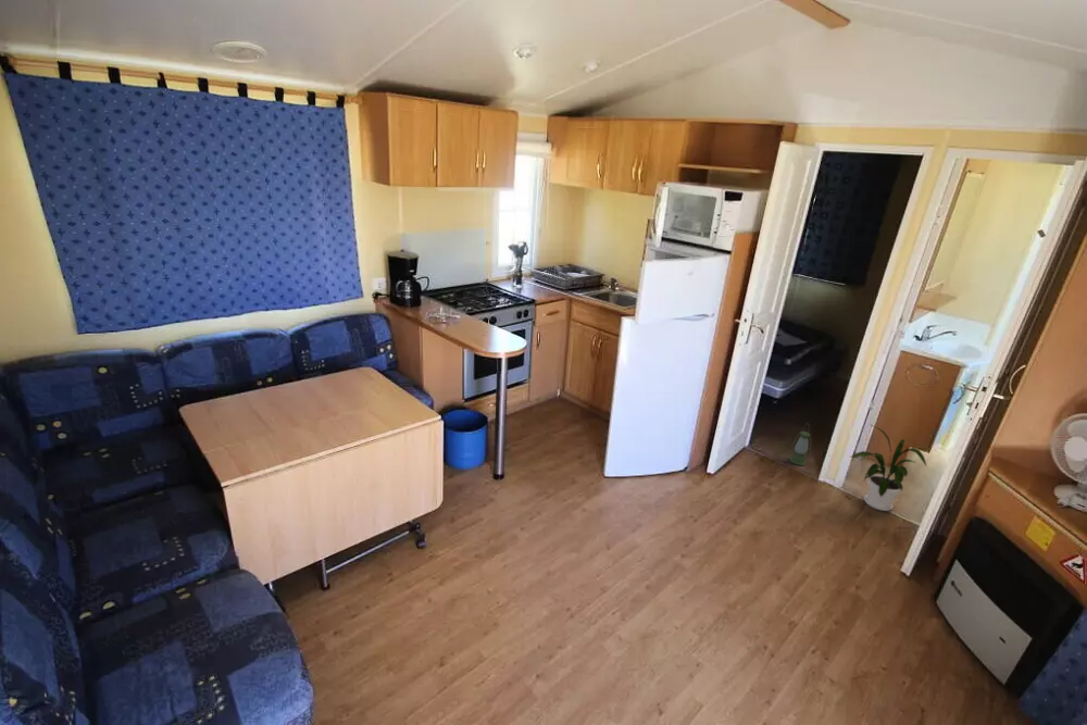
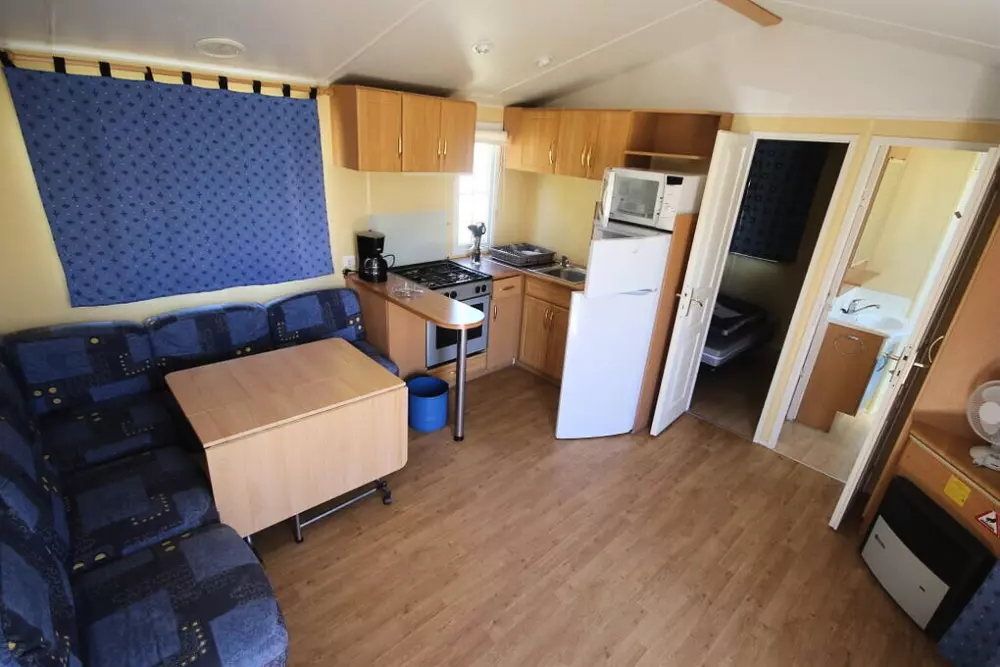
- lantern (802, 442)
- house plant (885, 470)
